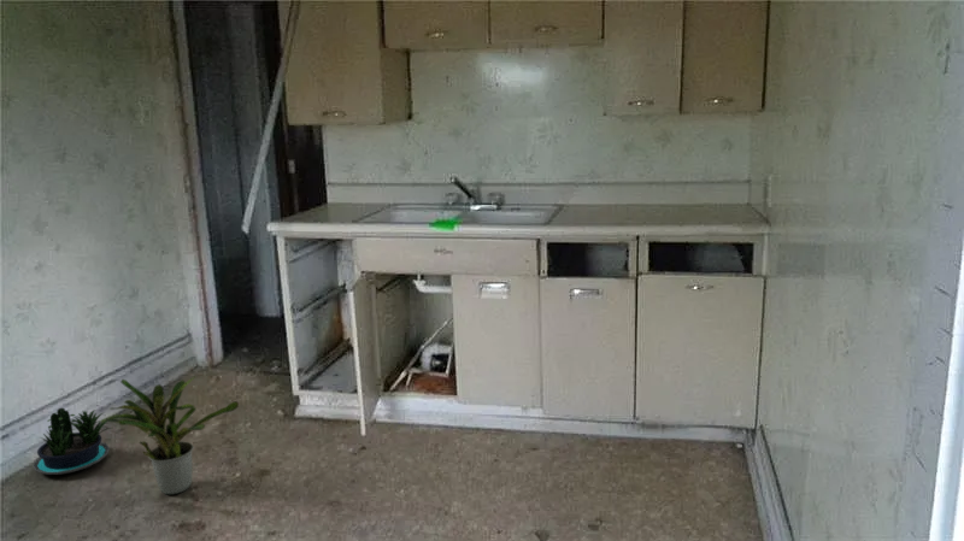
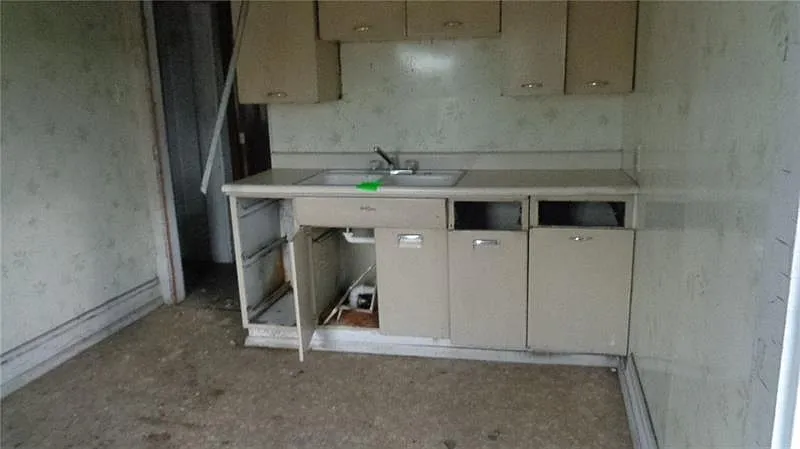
- potted plant (164, 434)
- potted plant (75, 435)
